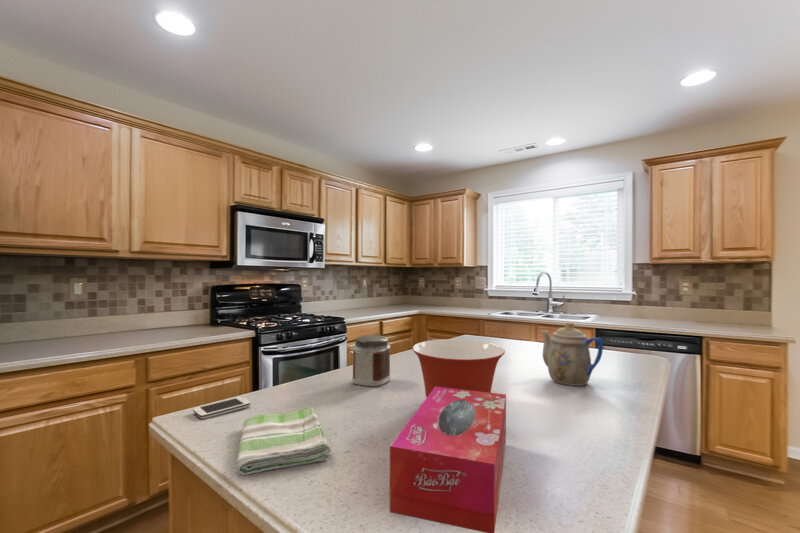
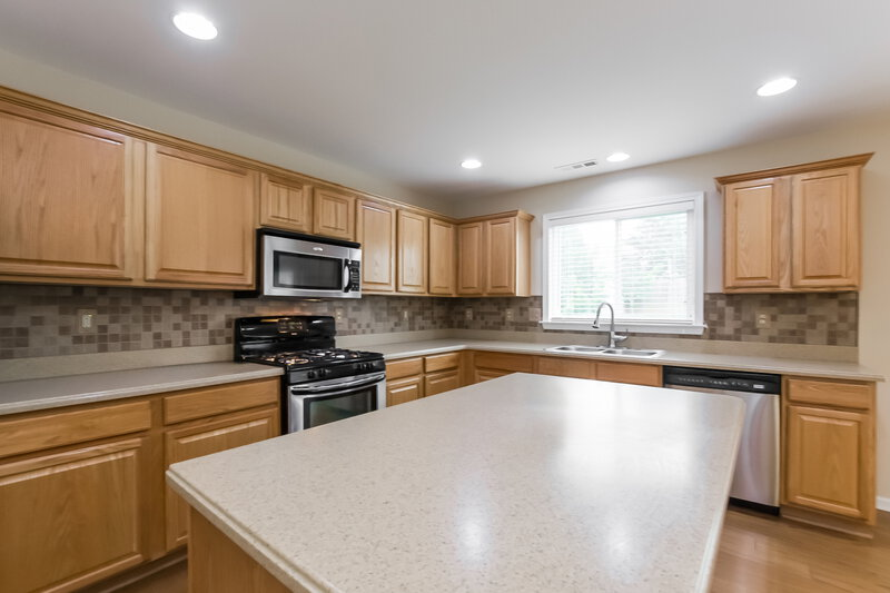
- smartphone (222, 407)
- mixing bowl (457, 376)
- tissue box (457, 443)
- jar (371, 359)
- teapot (569, 351)
- dish towel (282, 434)
